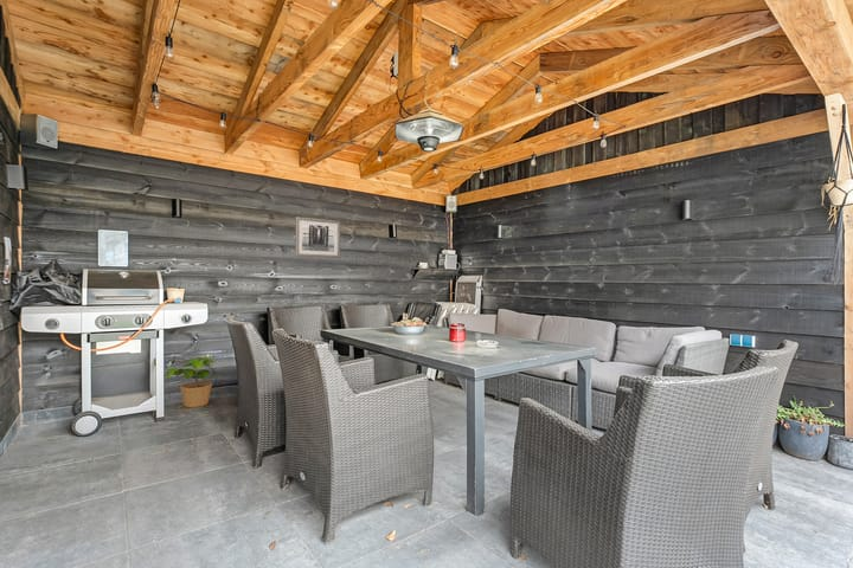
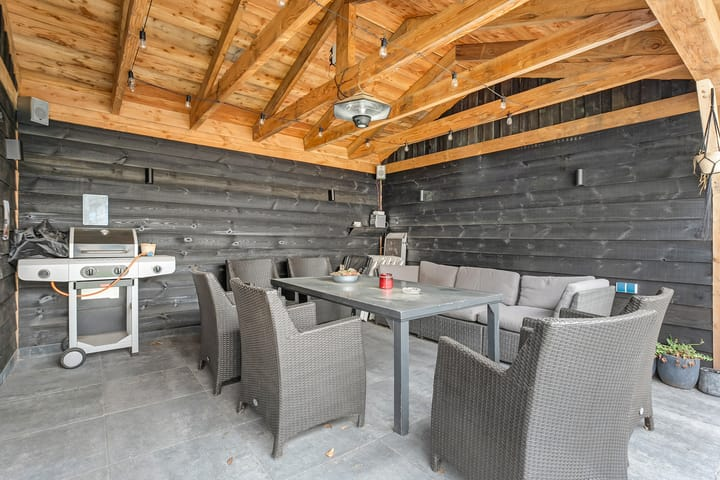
- potted plant (193, 382)
- wall art (318, 238)
